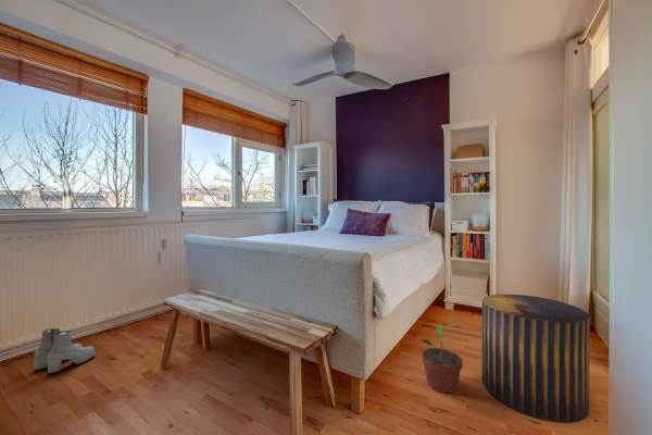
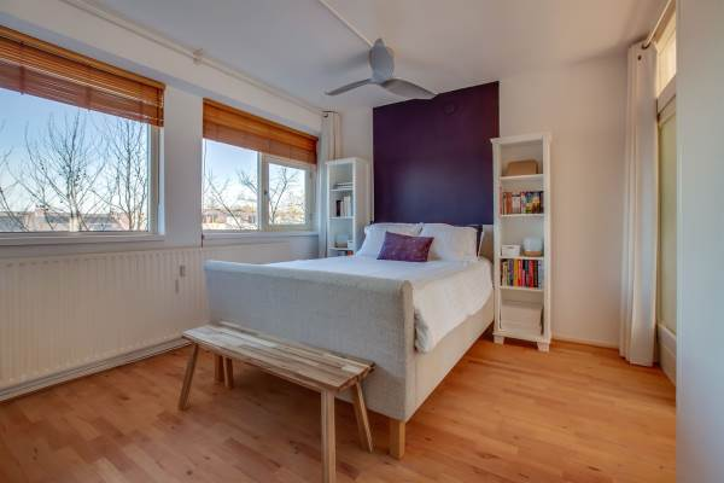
- boots (65, 345)
- stool (530, 348)
- potted plant (441, 352)
